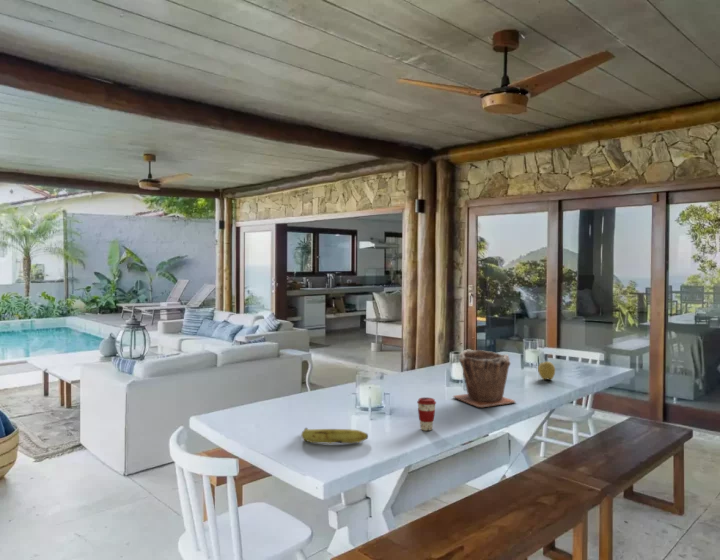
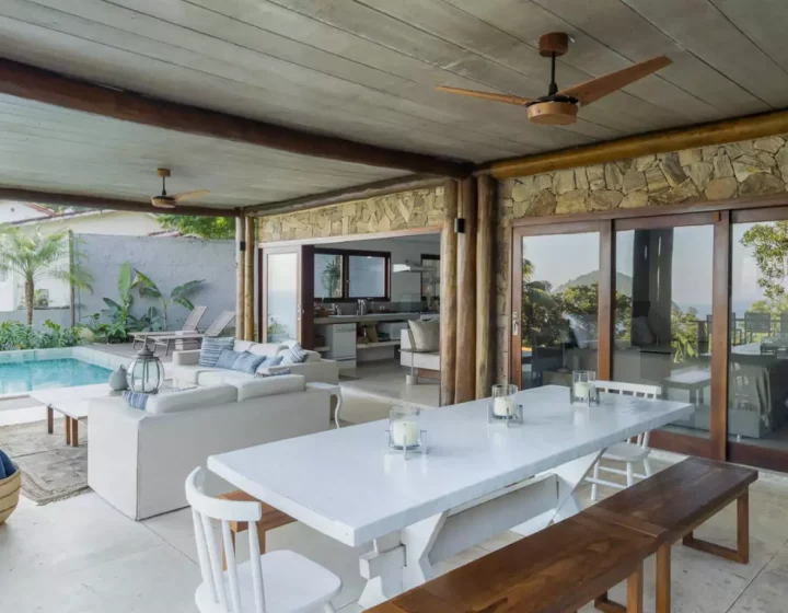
- coffee cup (426, 414)
- fruit (546, 370)
- fruit (329, 431)
- plant pot (483, 376)
